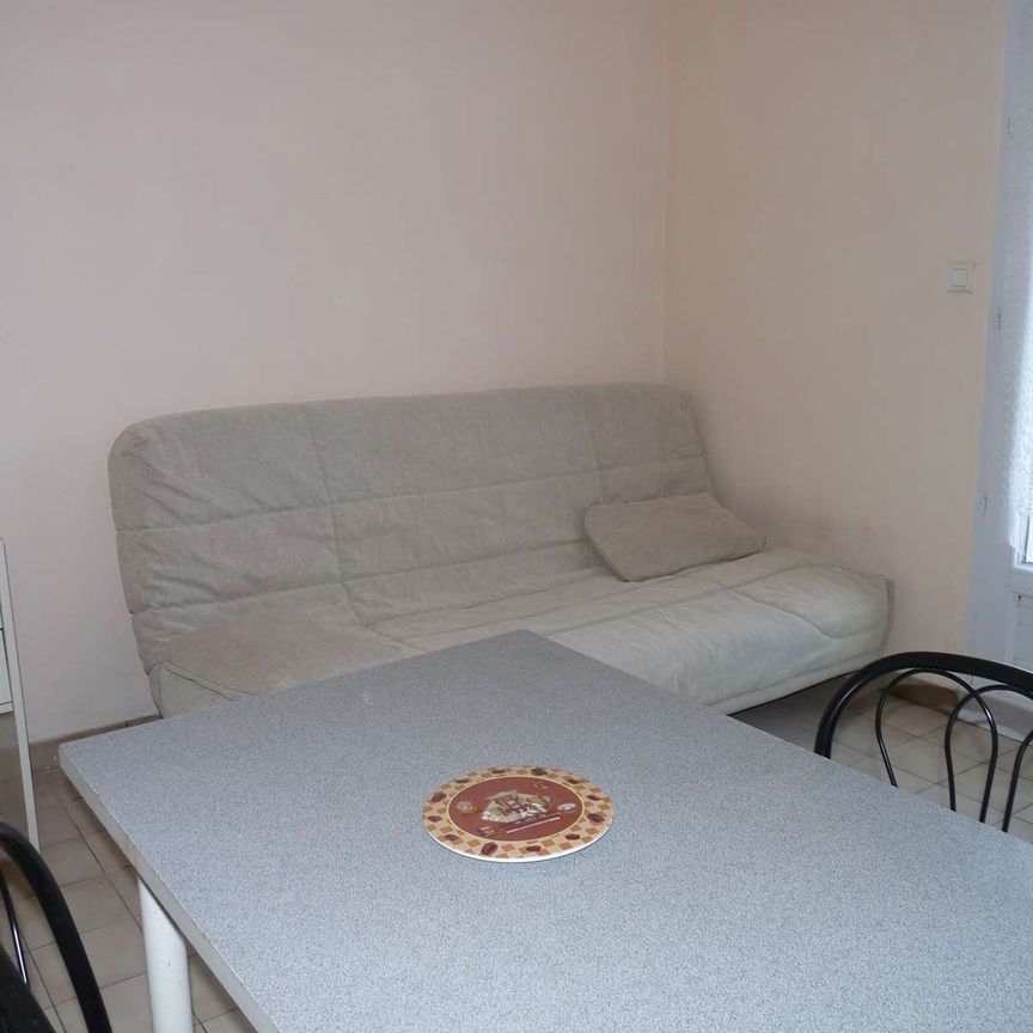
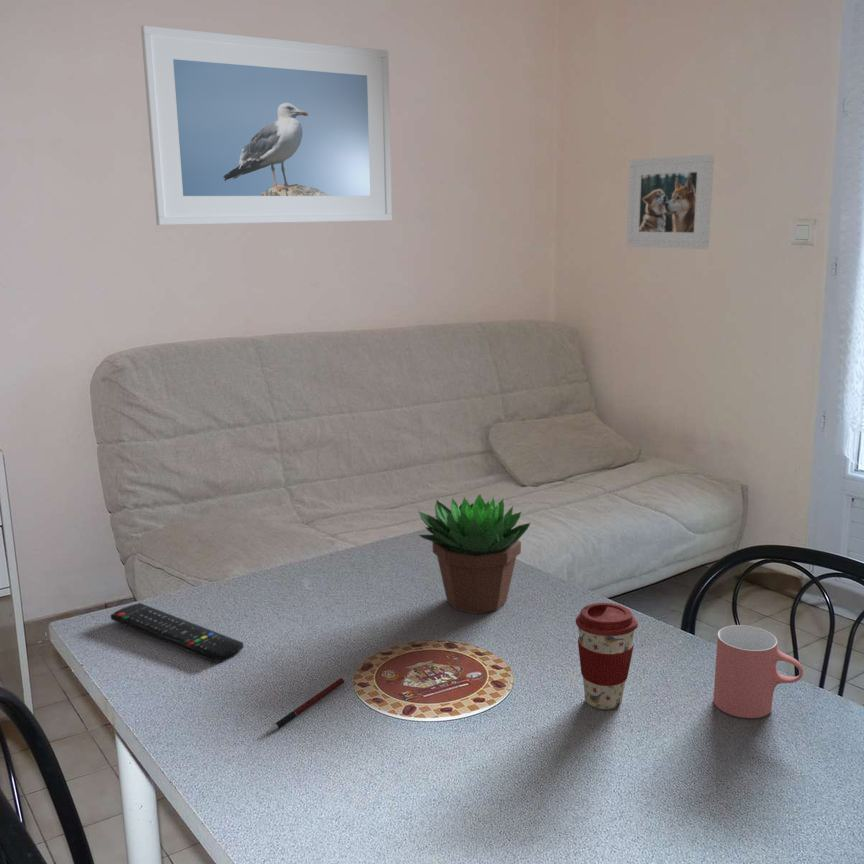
+ succulent plant (472, 550)
+ cup (758, 674)
+ pen (307, 704)
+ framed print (278, 133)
+ remote control (173, 632)
+ coffee cup (605, 656)
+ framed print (667, 203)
